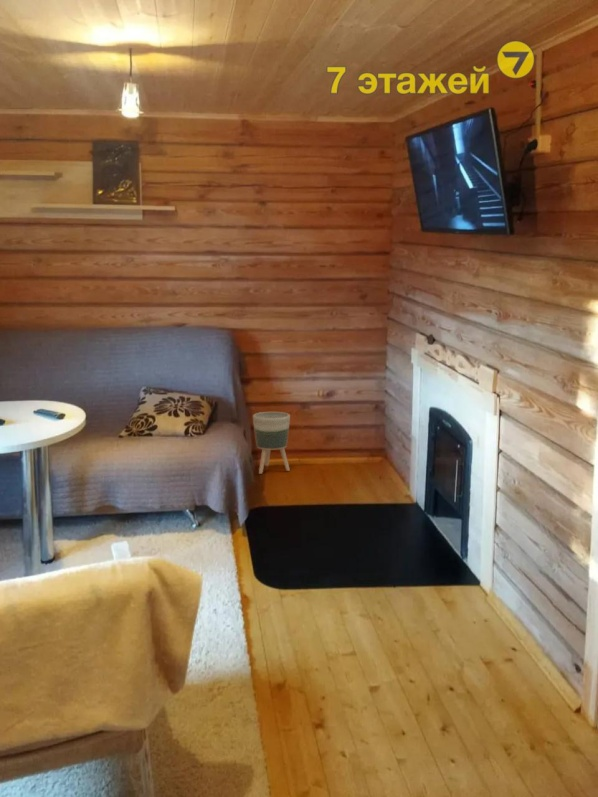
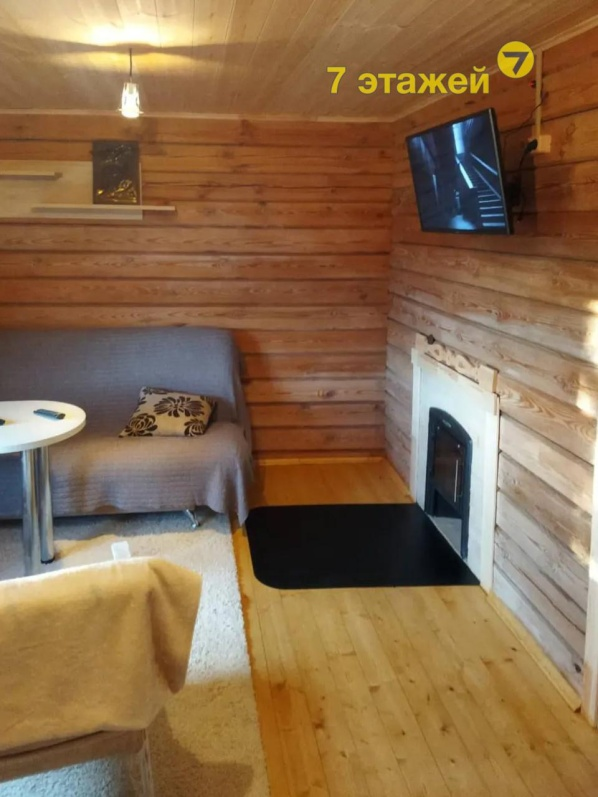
- planter (271, 442)
